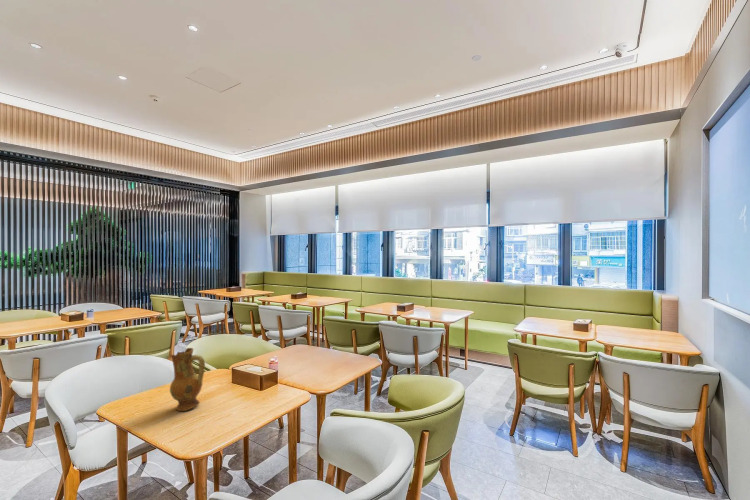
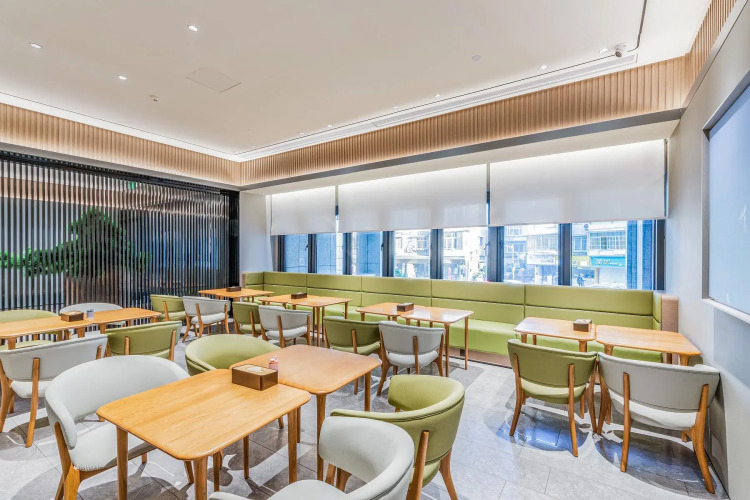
- ceramic jug (188, 378)
